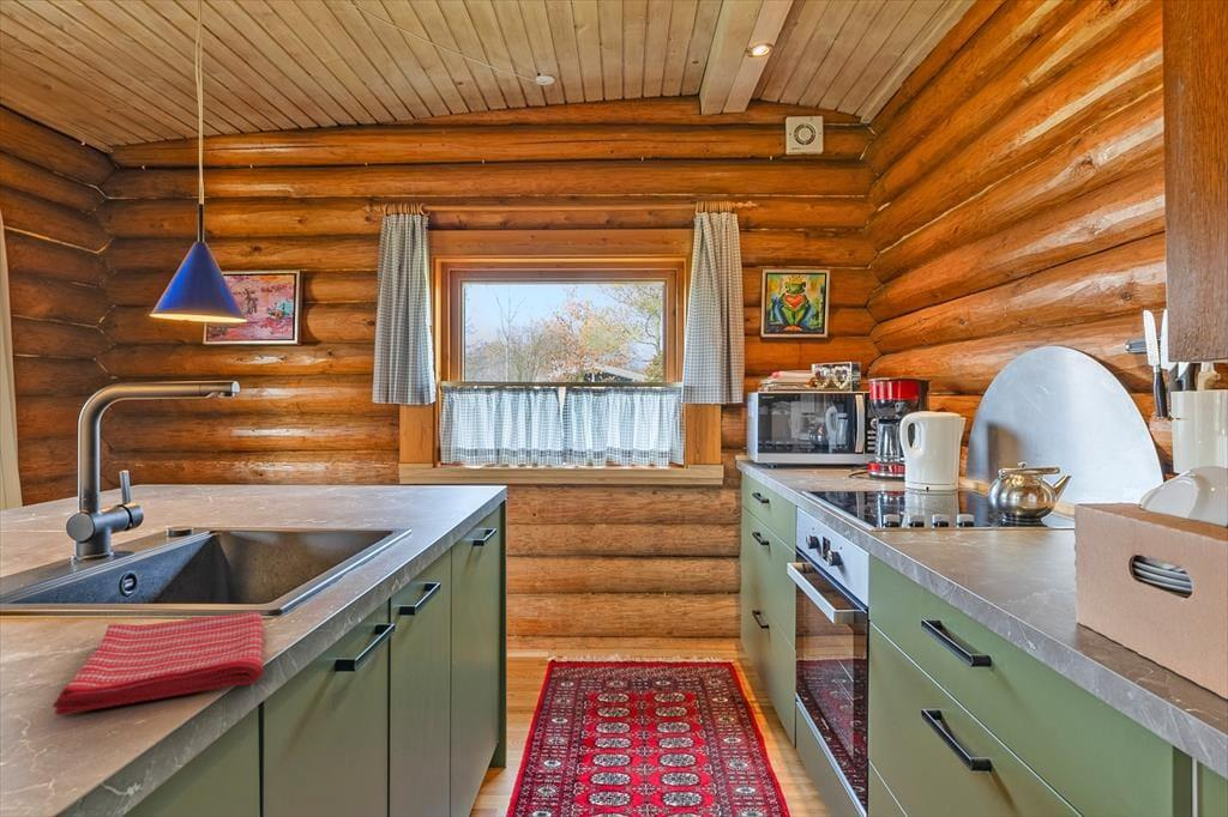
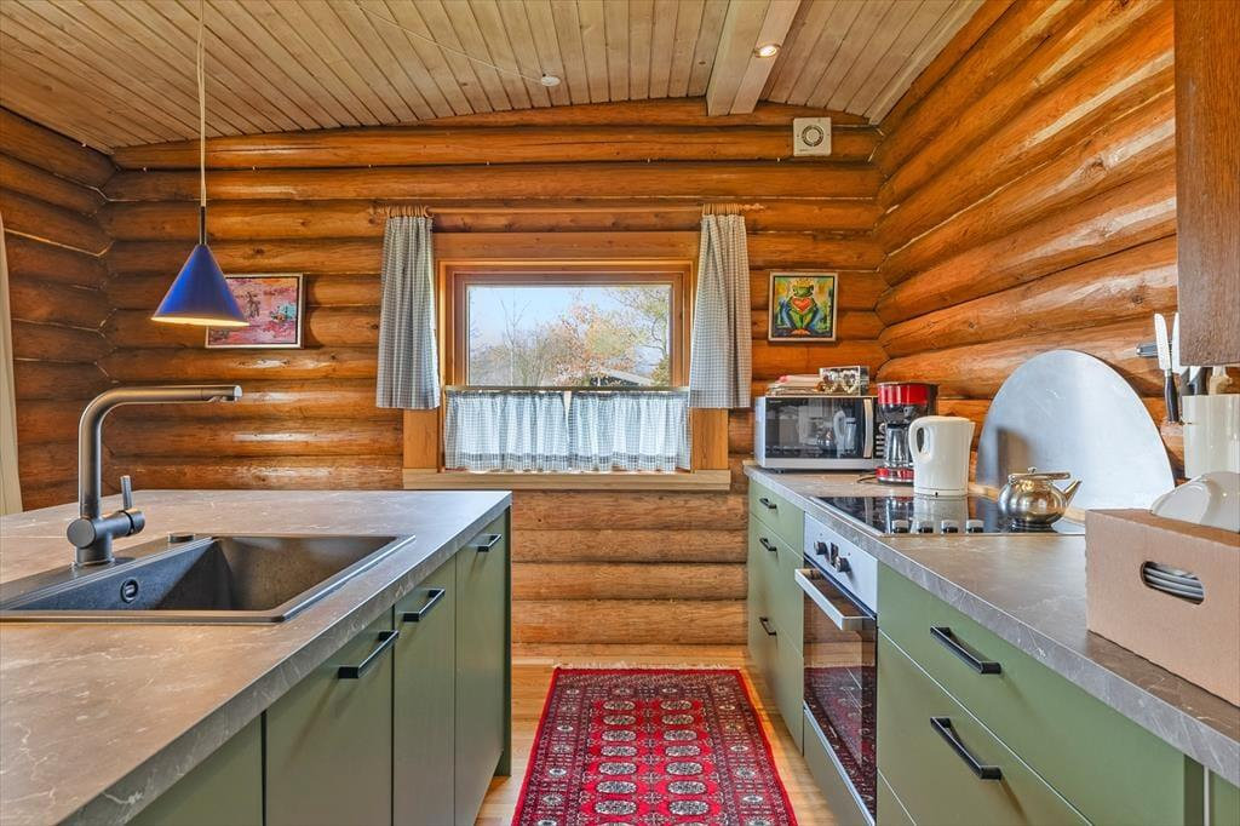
- dish towel (176, 649)
